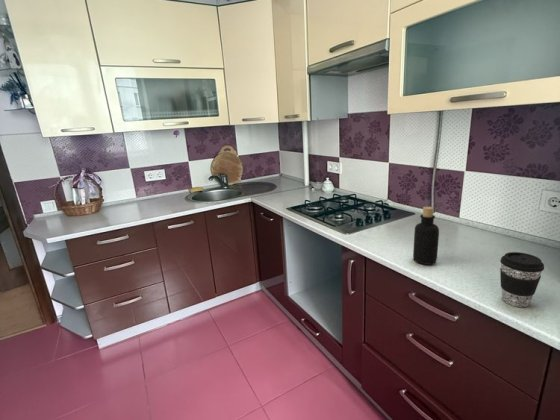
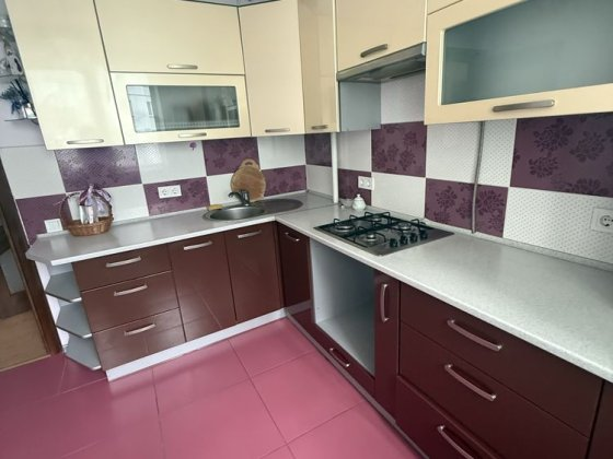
- coffee cup (518, 280)
- bottle (426, 234)
